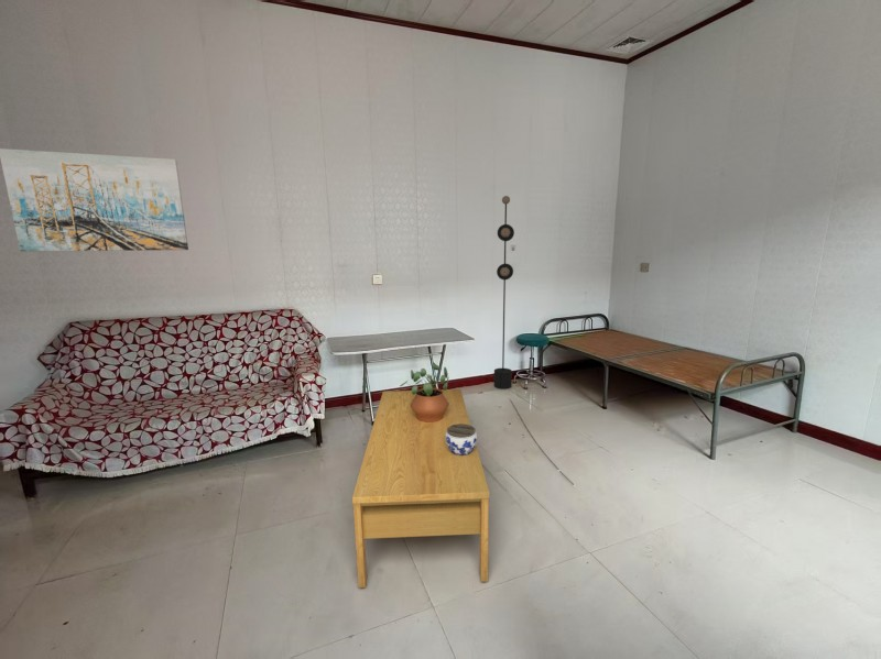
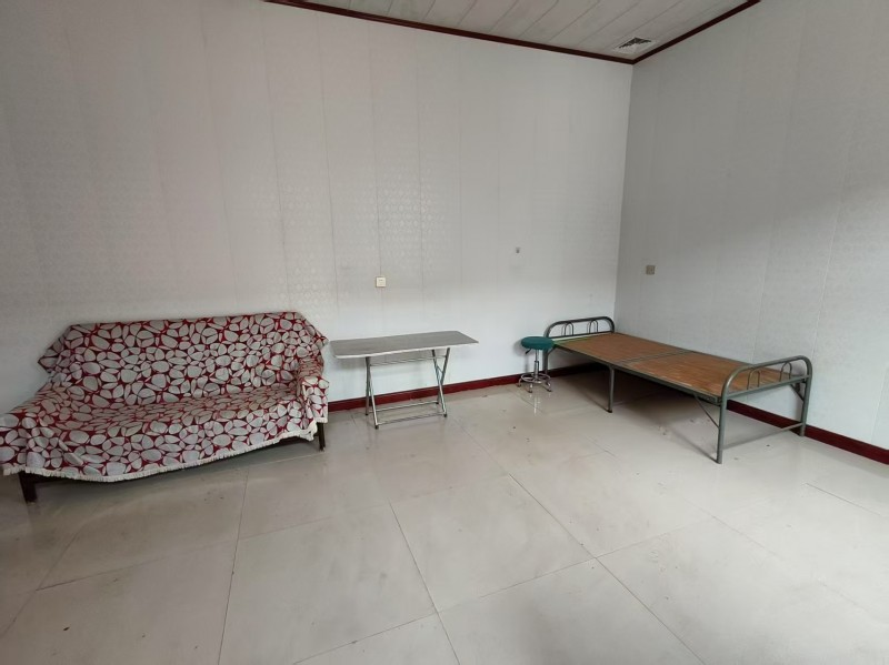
- coffee table (422, 462)
- potted plant (424, 392)
- jar (460, 439)
- floor lamp (504, 303)
- wall art (101, 204)
